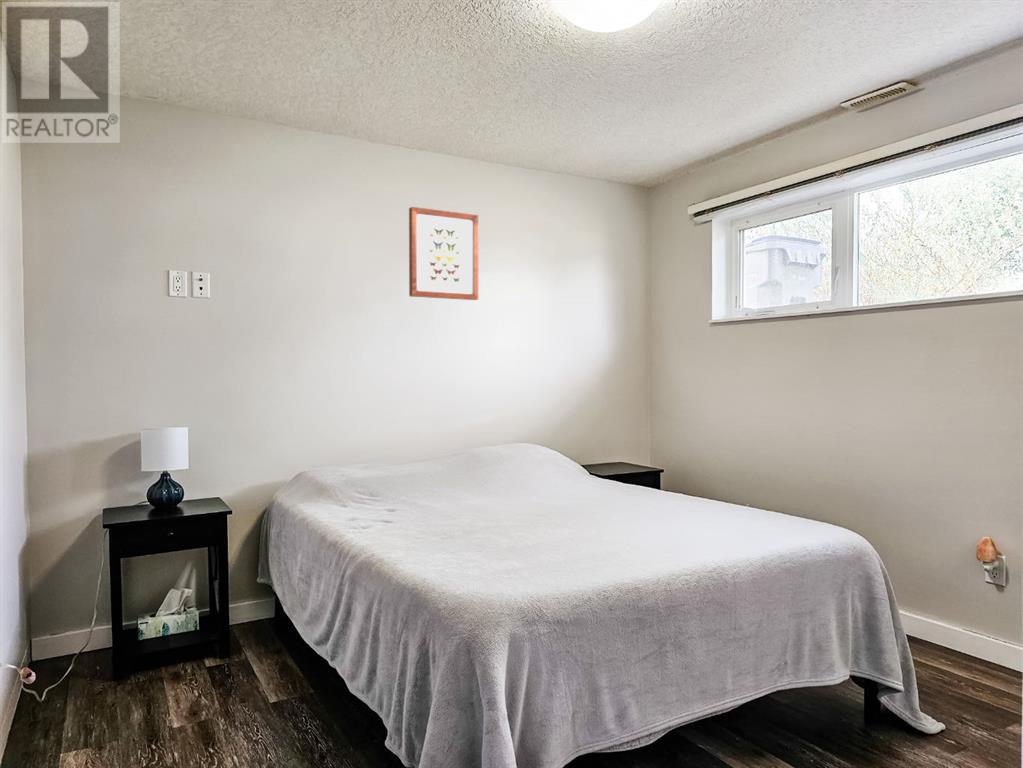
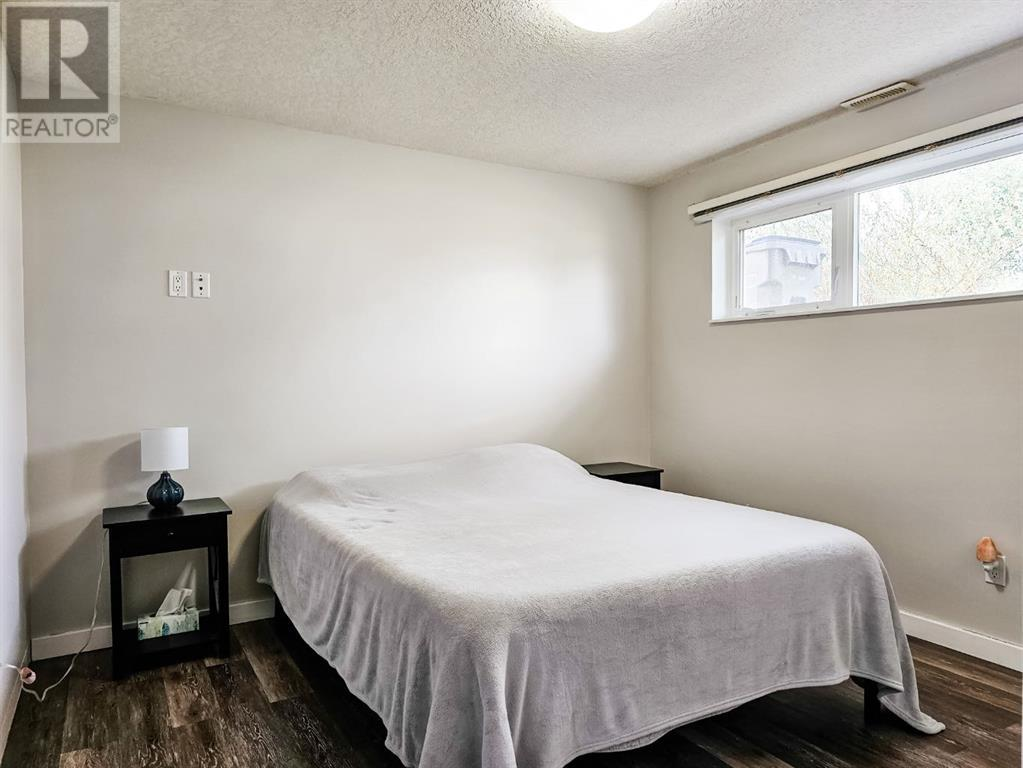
- wall art (444, 254)
